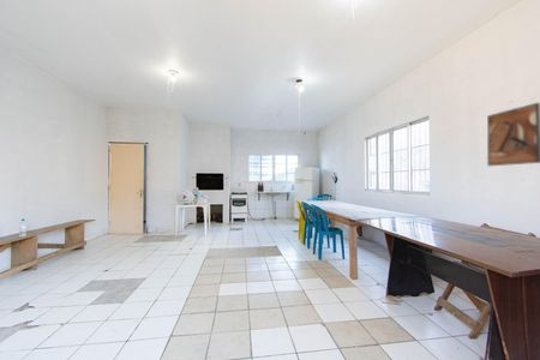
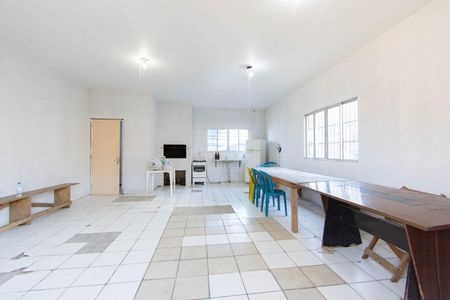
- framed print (511, 137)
